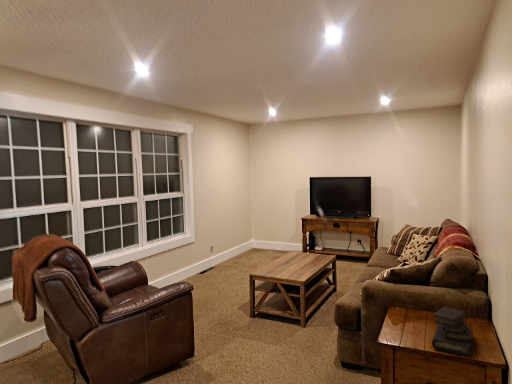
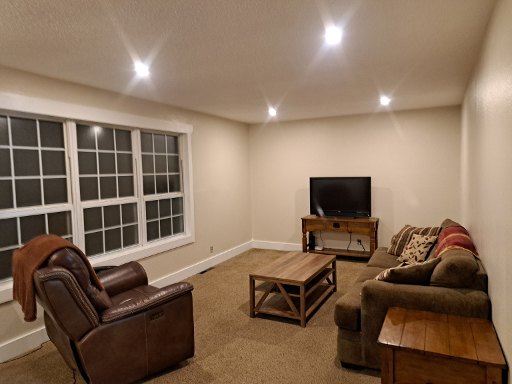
- diary (453, 328)
